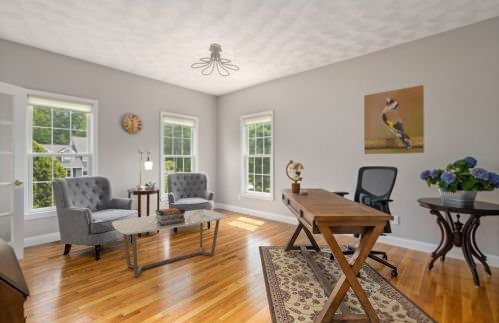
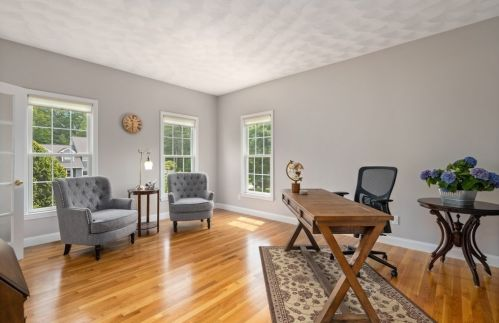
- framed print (392, 122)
- coffee table (168, 228)
- book stack (170, 216)
- ceiling light fixture (215, 57)
